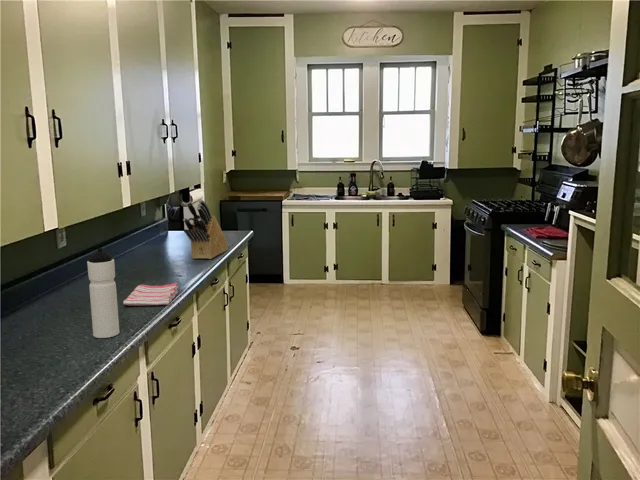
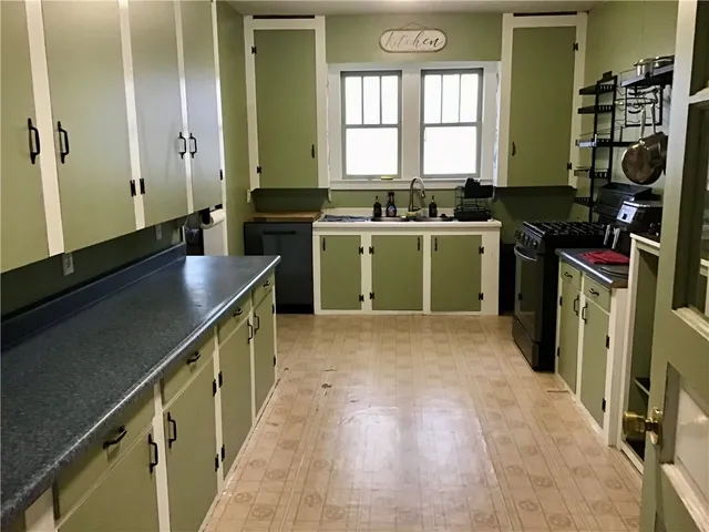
- water bottle (103, 291)
- dish towel (152, 293)
- knife block (206, 227)
